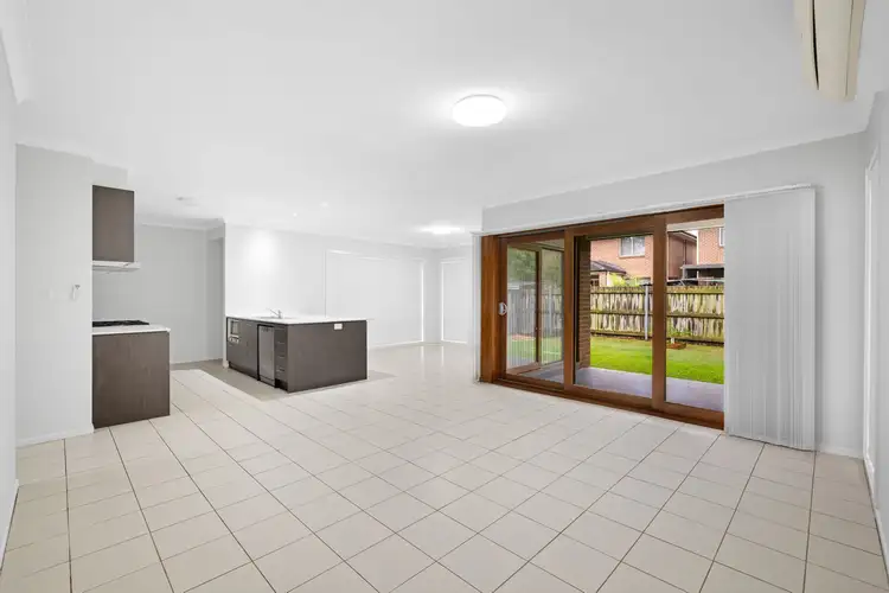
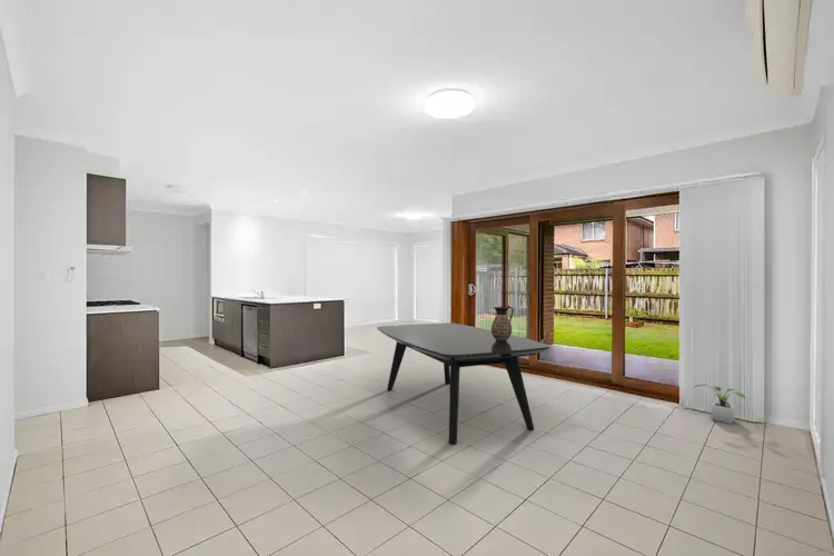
+ dining table (449, 370)
+ potted plant (719, 403)
+ ceramic jug (502, 322)
